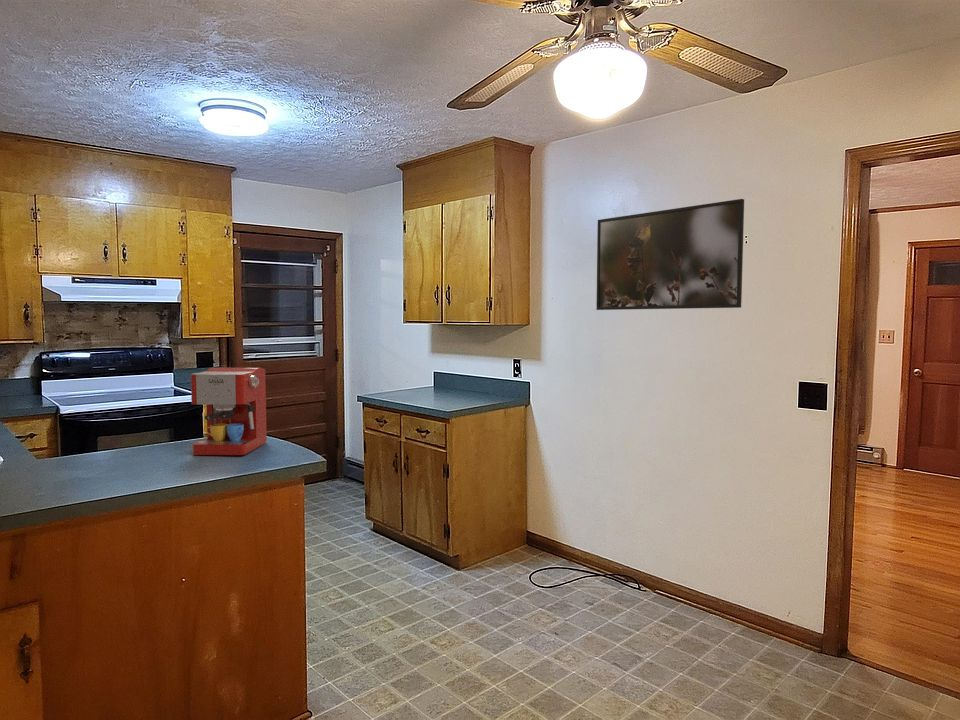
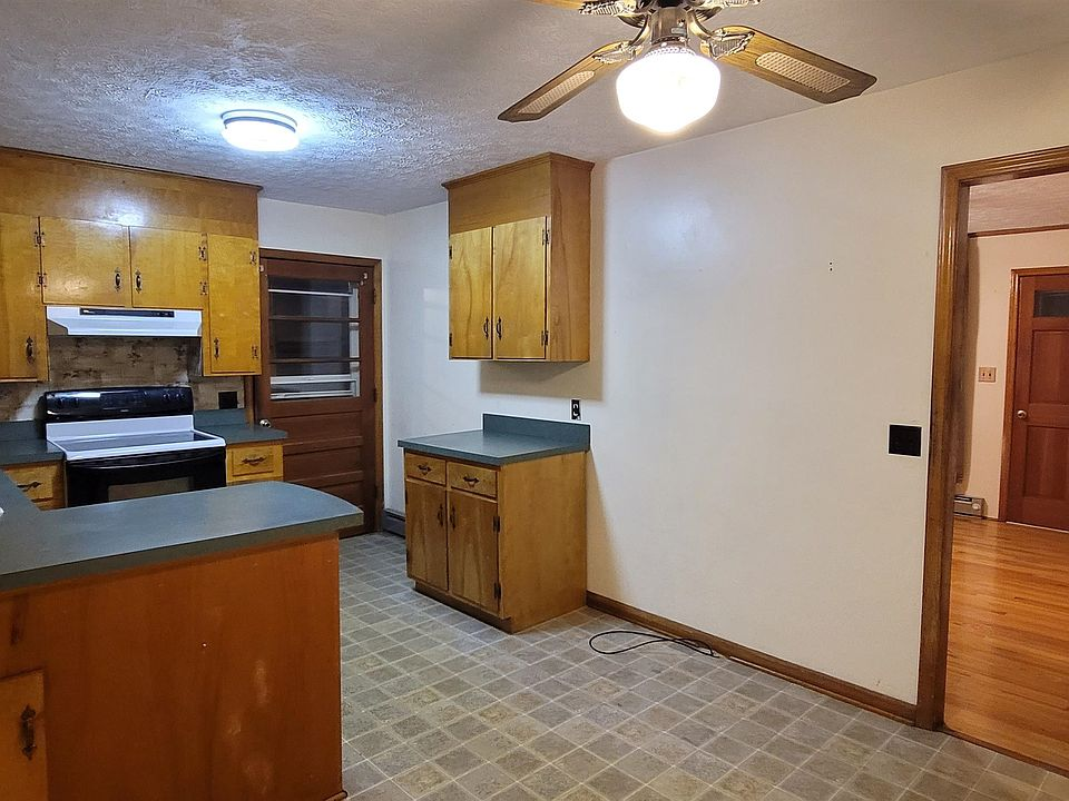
- coffee maker (230, 408)
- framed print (663, 259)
